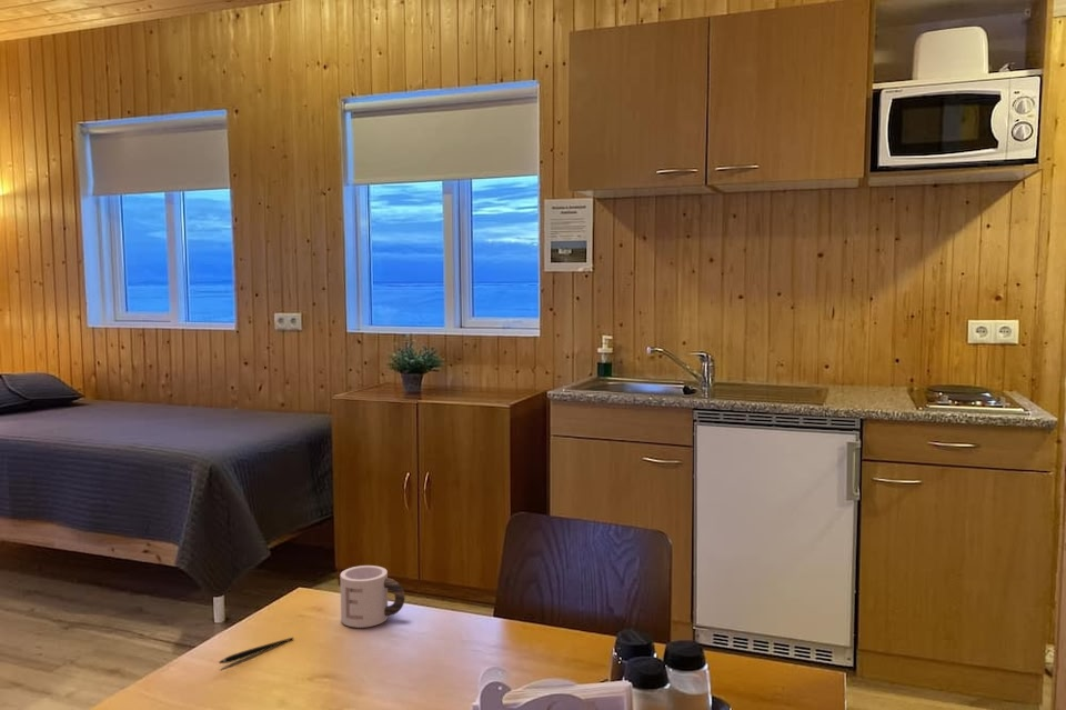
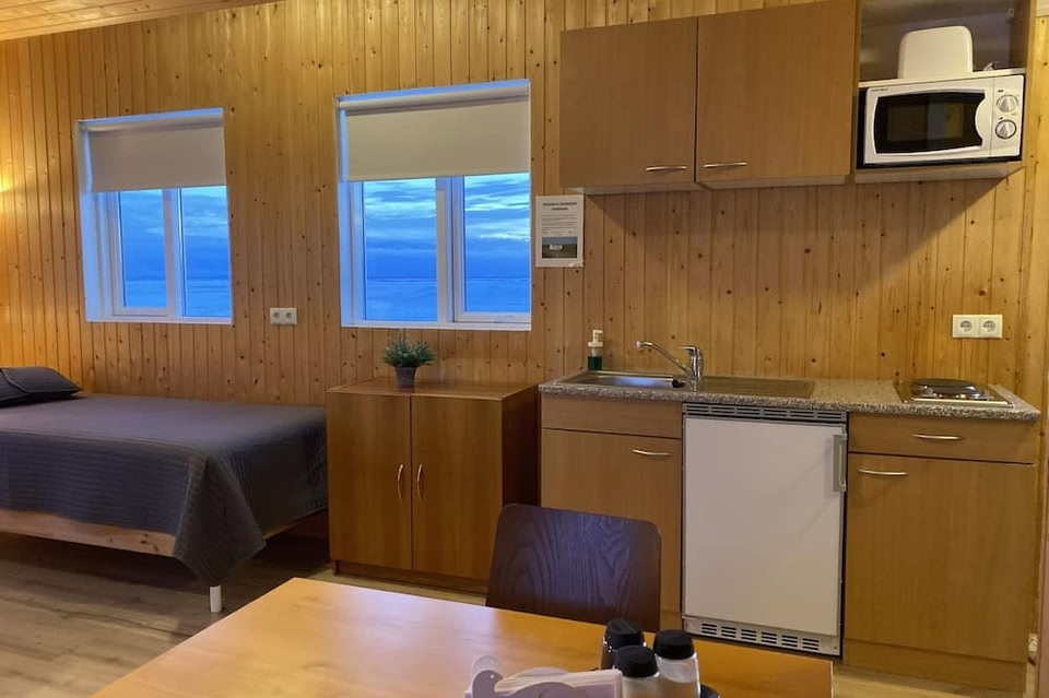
- pen (258, 649)
- mug (373, 596)
